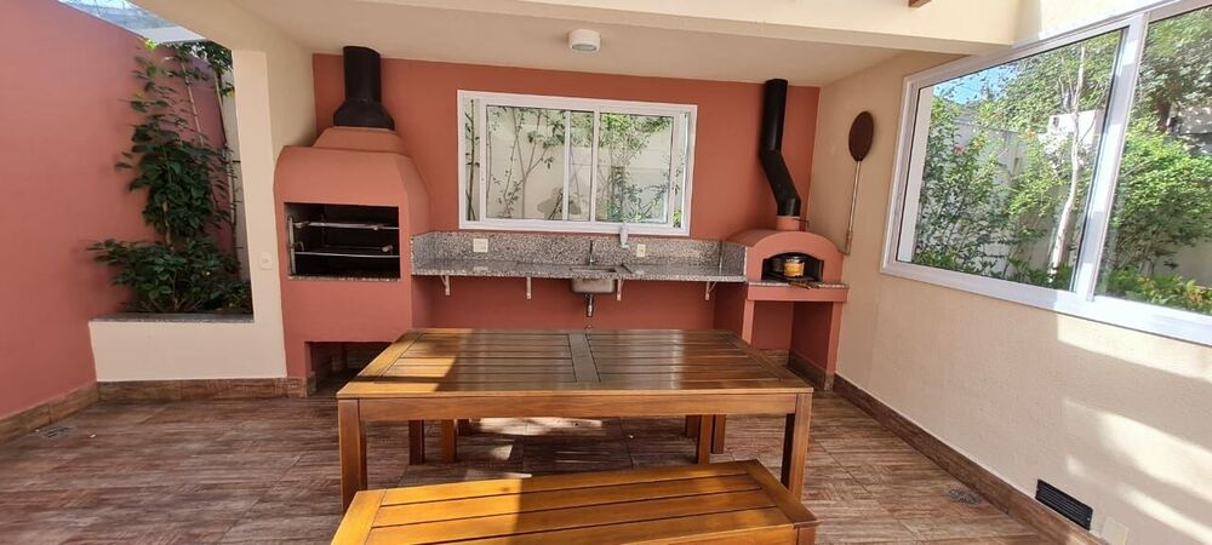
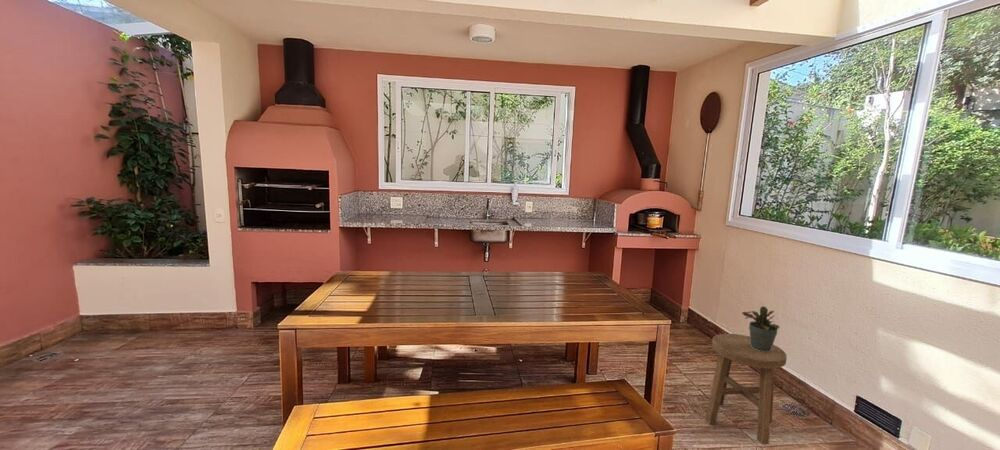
+ potted plant (759, 326)
+ stool (742, 386)
